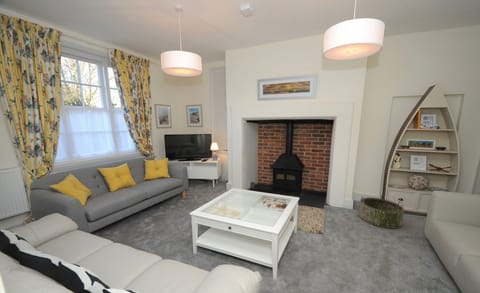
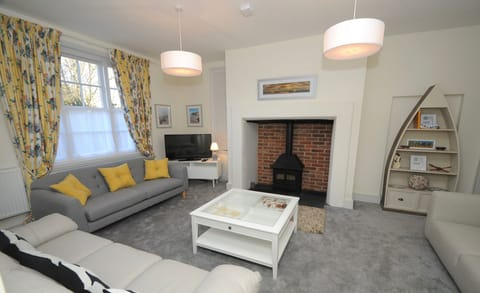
- basket (380, 209)
